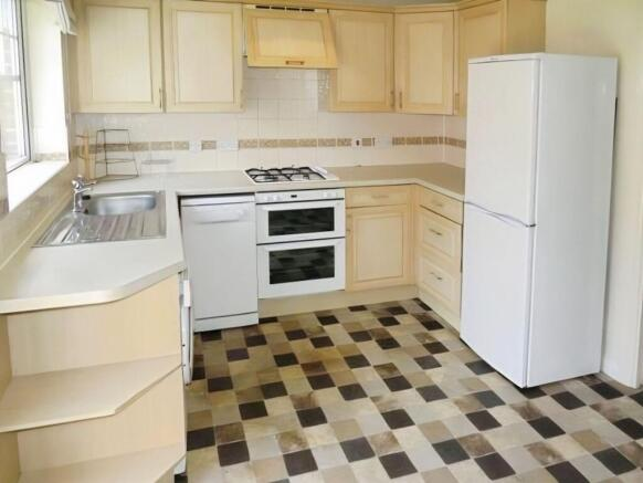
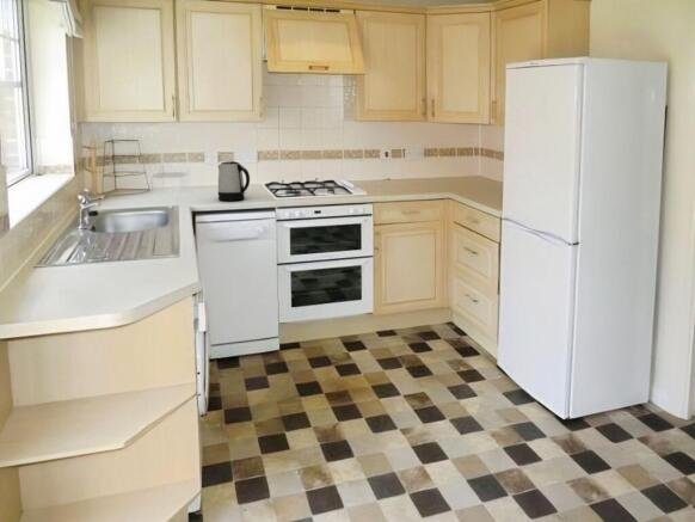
+ kettle (233, 180)
